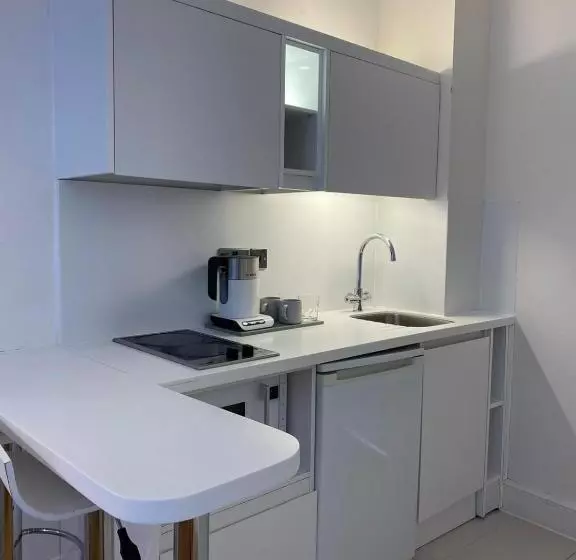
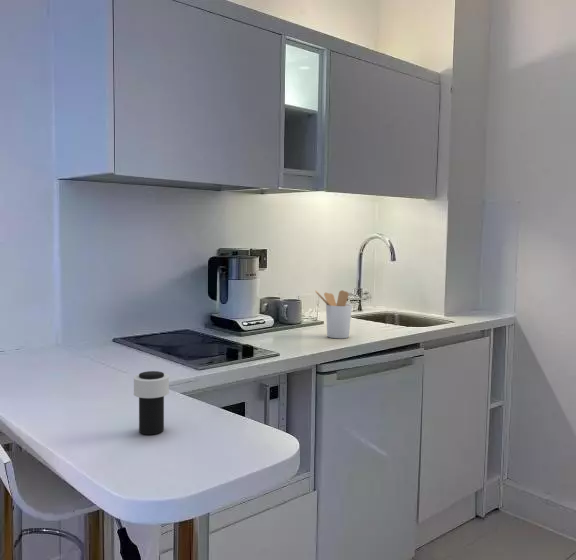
+ cup (151, 402)
+ utensil holder (332, 312)
